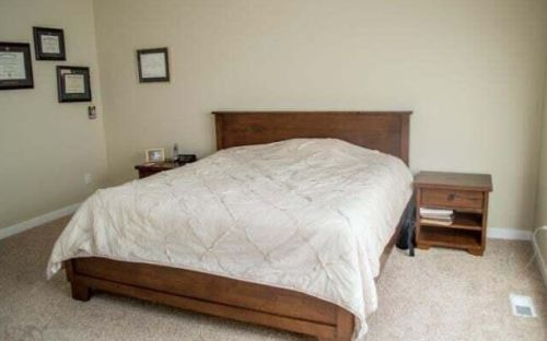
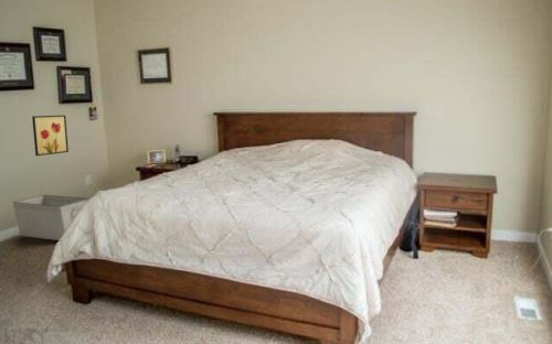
+ wall art (50, 135)
+ storage bin (52, 217)
